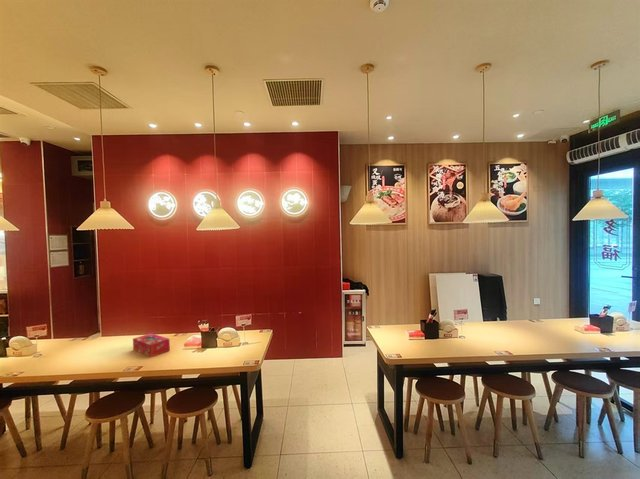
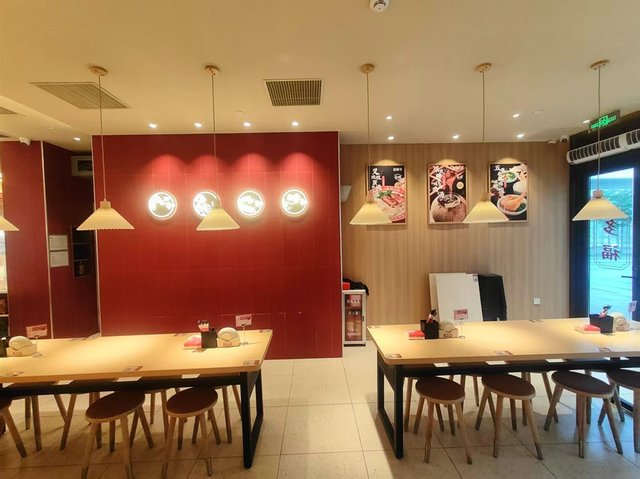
- tissue box (151, 344)
